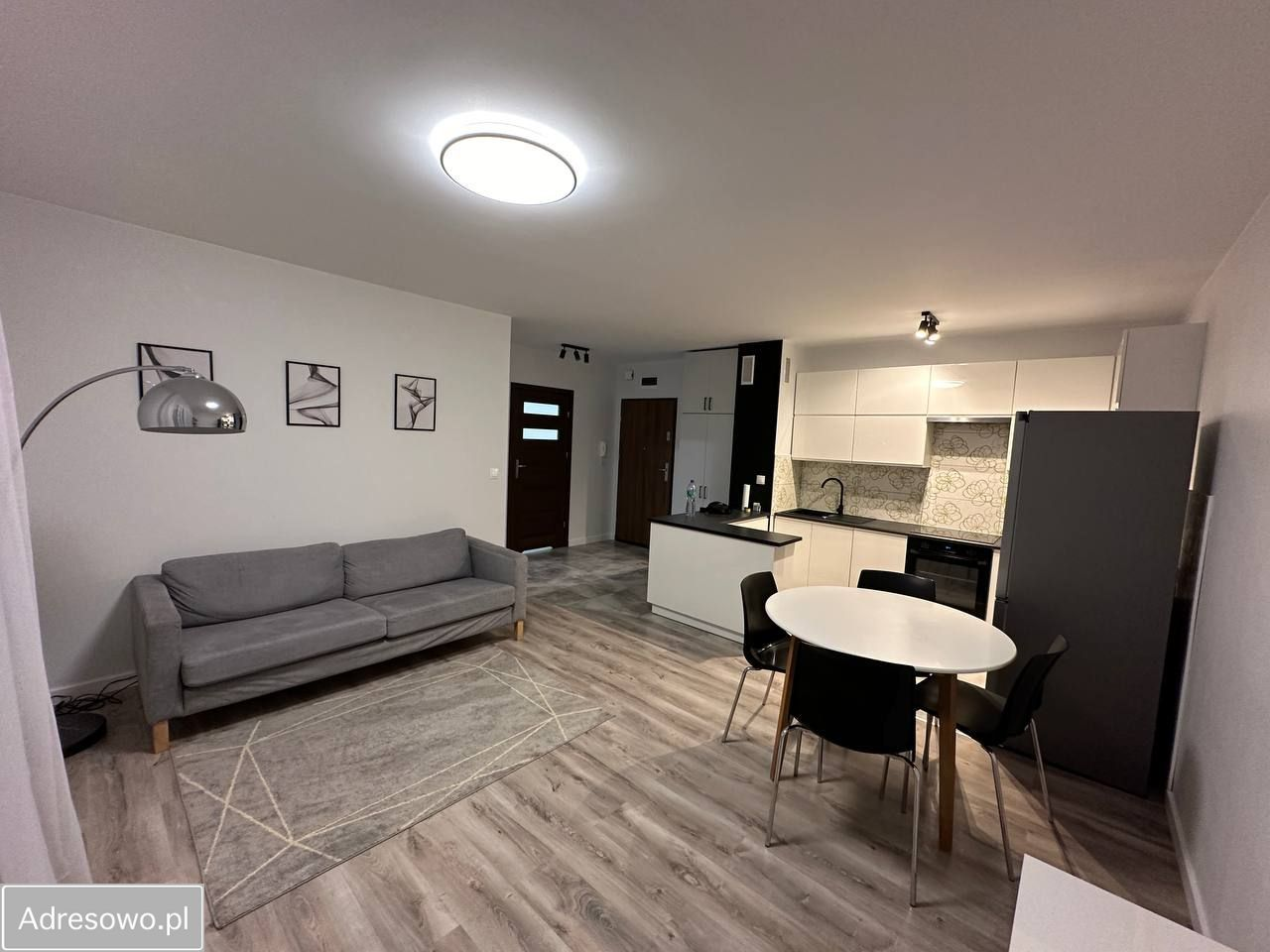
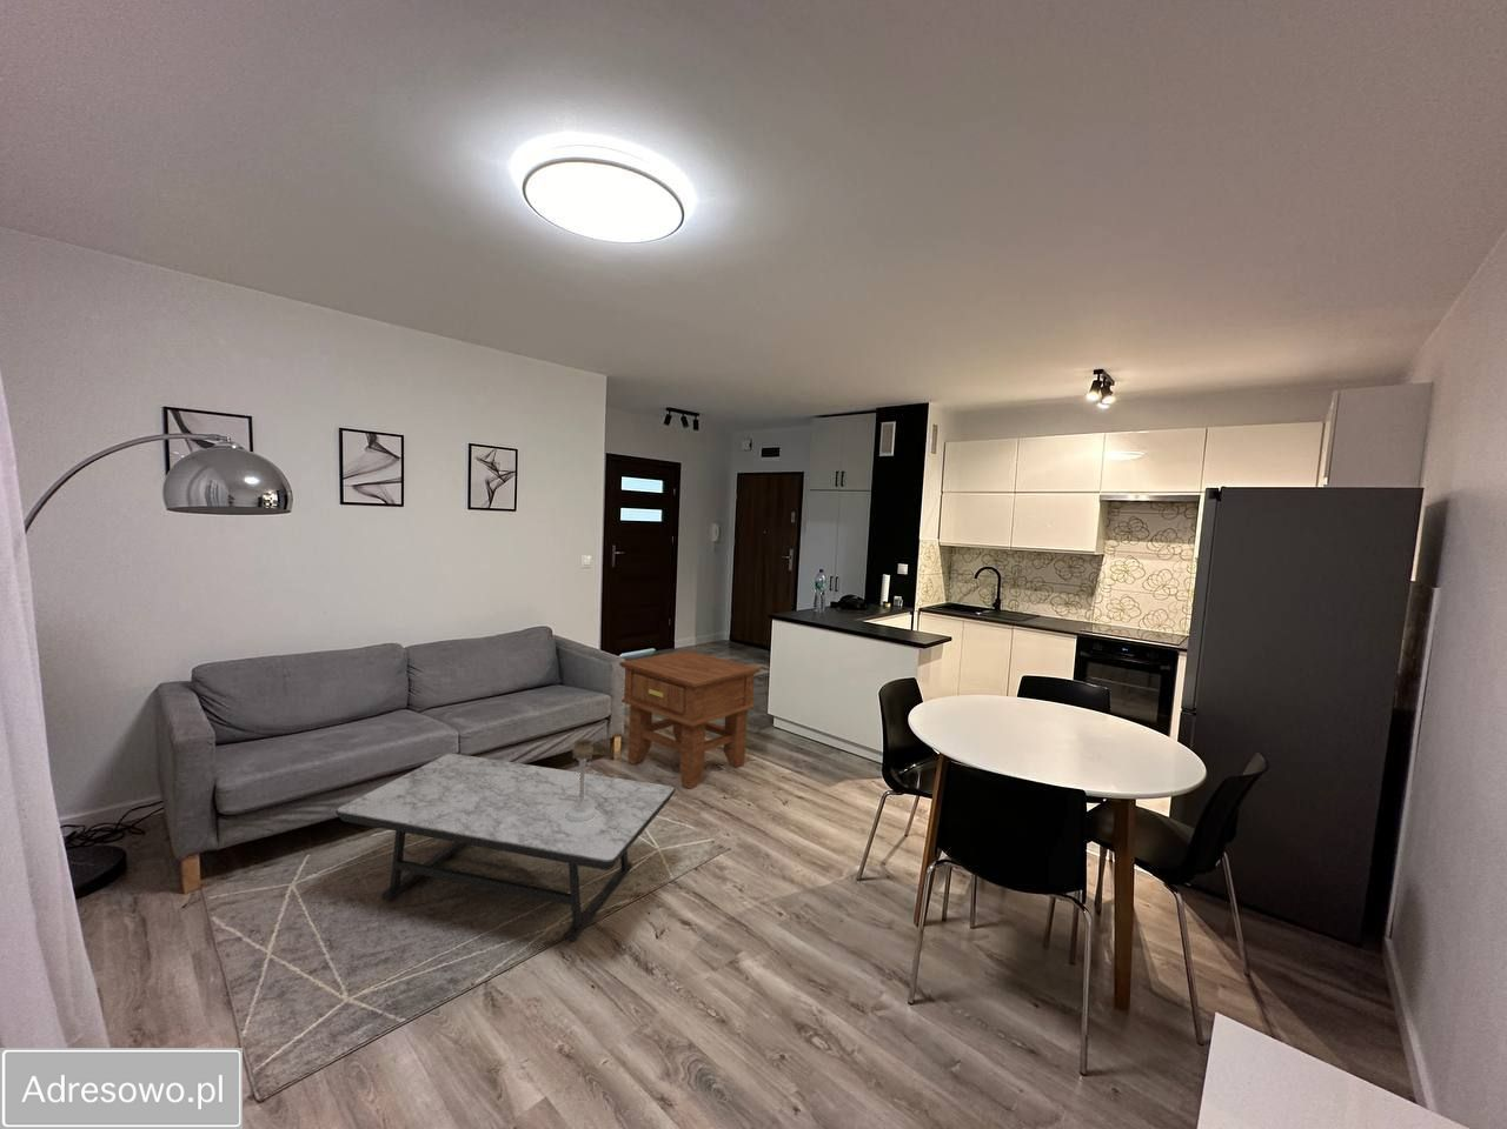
+ candle holder (581, 777)
+ coffee table (515, 840)
+ side table (687, 714)
